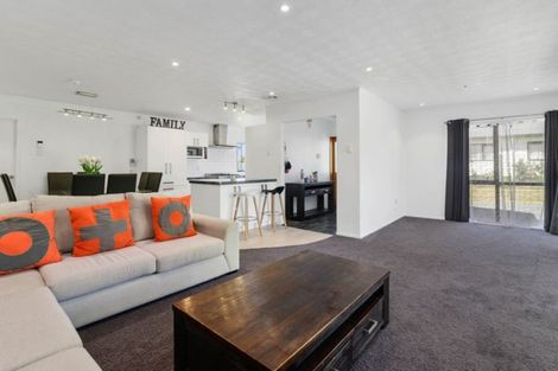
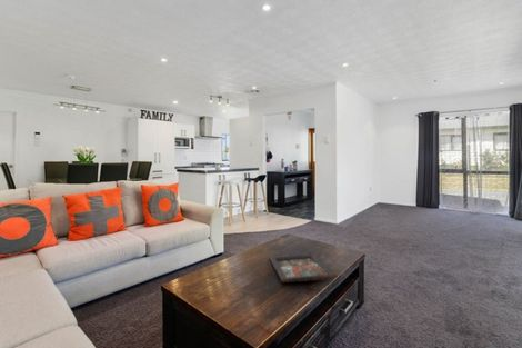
+ decorative tray (300, 266)
